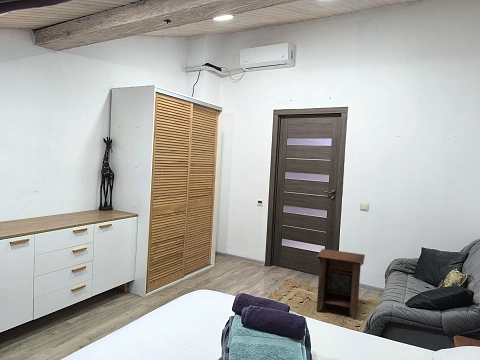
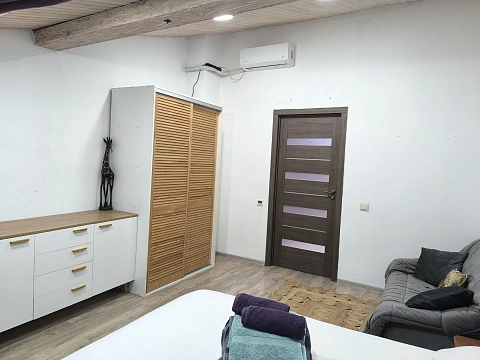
- nightstand (339, 282)
